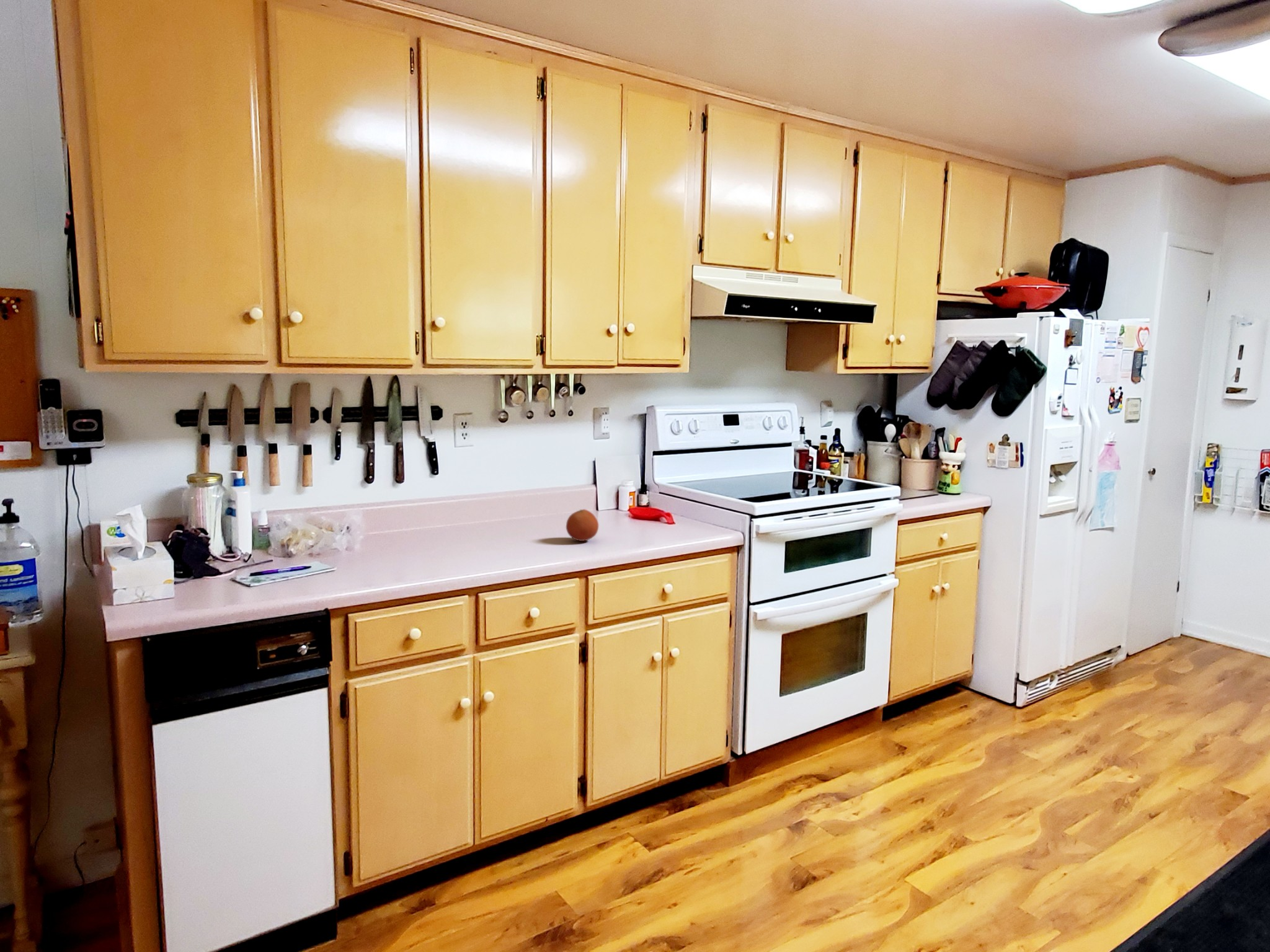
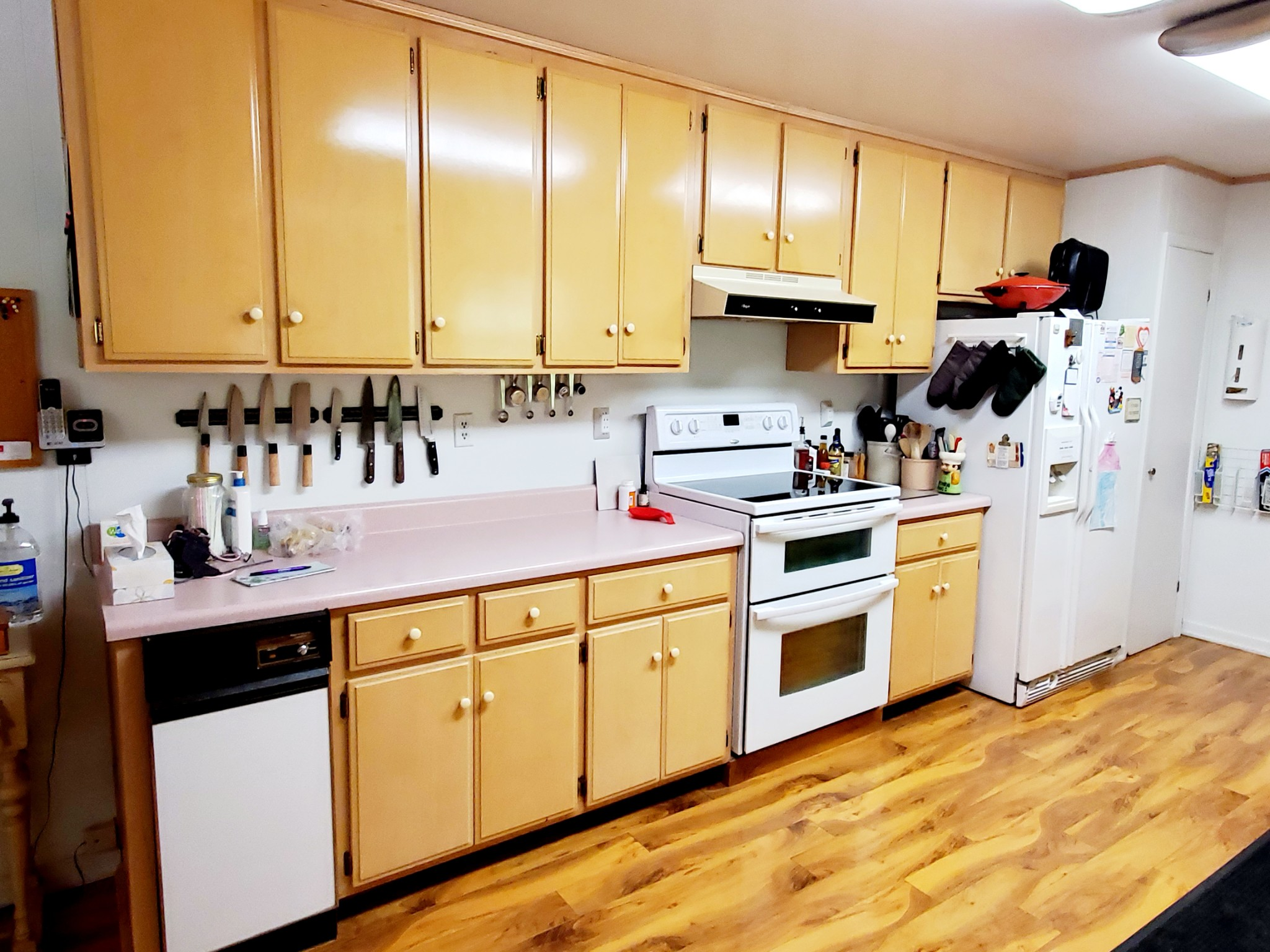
- fruit (582, 525)
